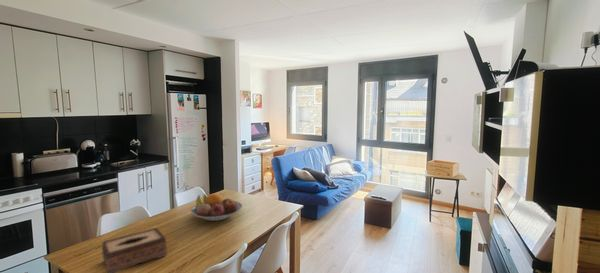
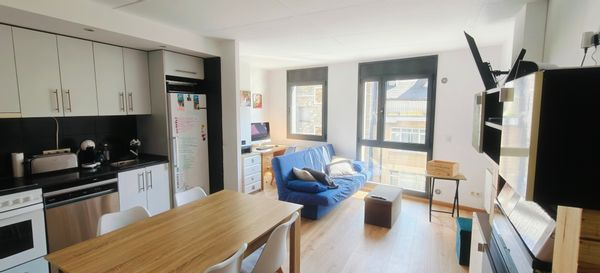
- fruit bowl (217, 205)
- tissue box (134, 248)
